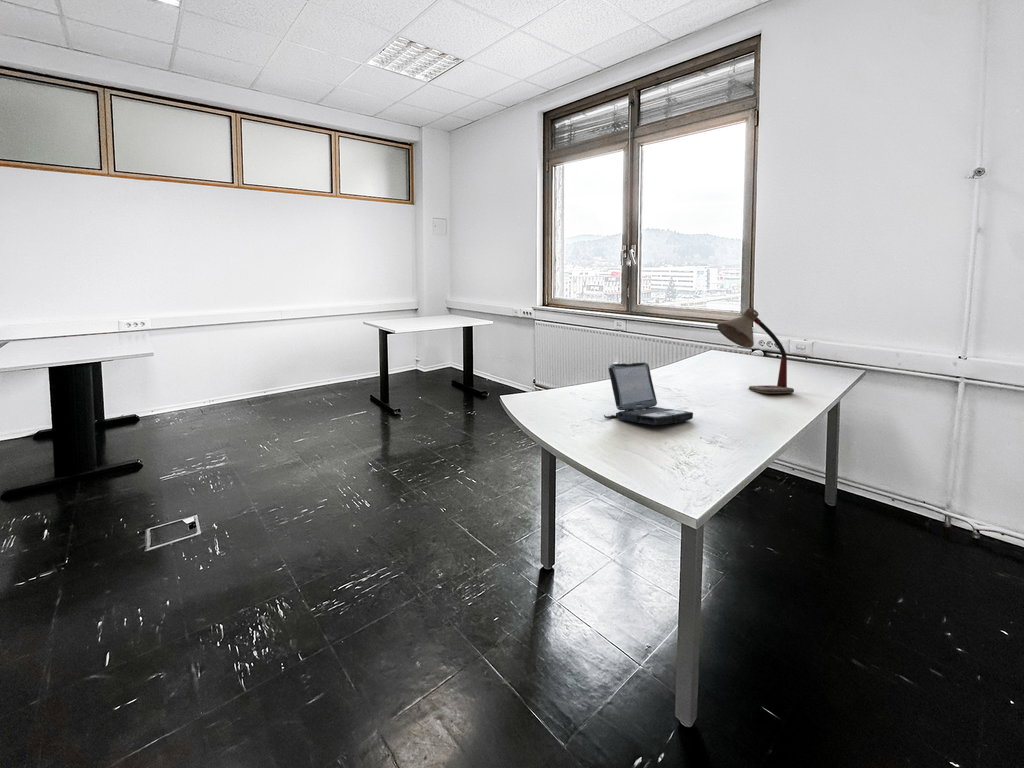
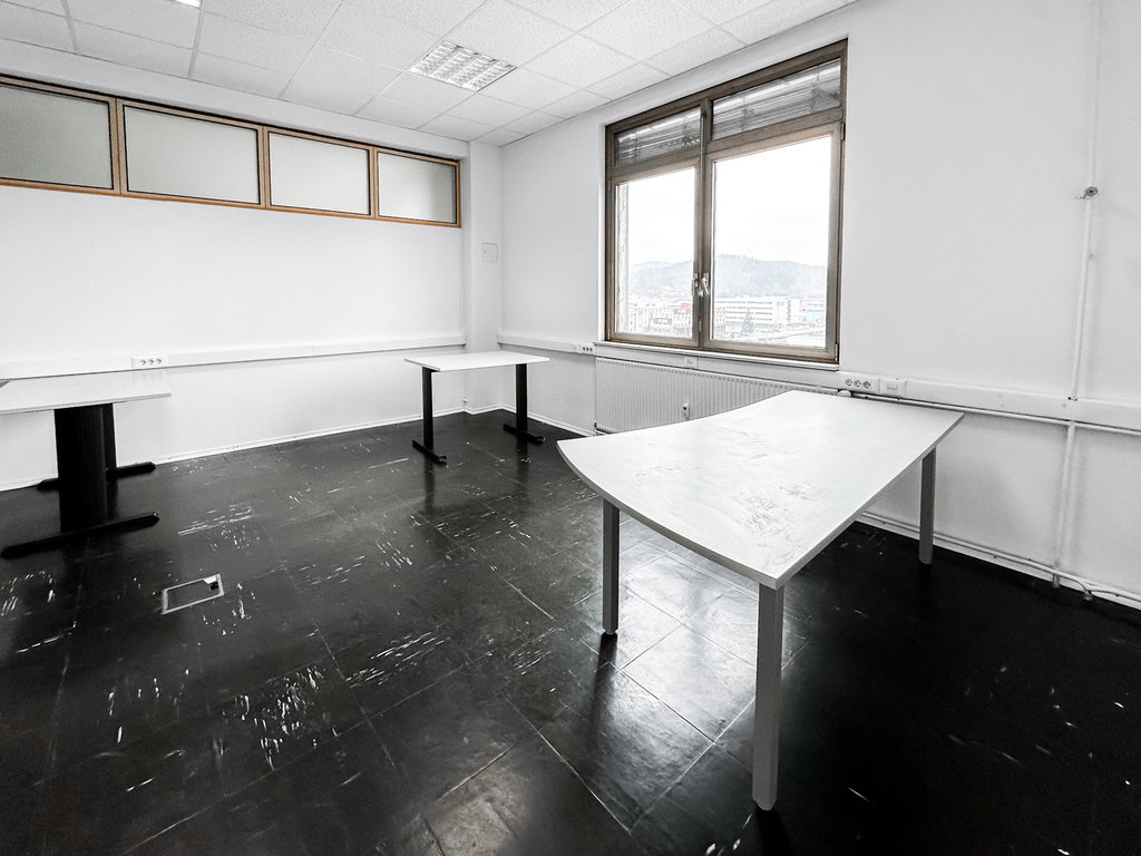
- laptop (648, 391)
- desk lamp (752, 346)
